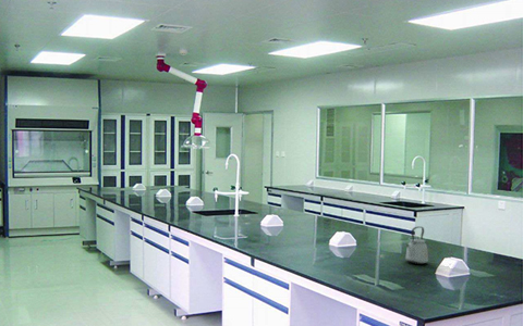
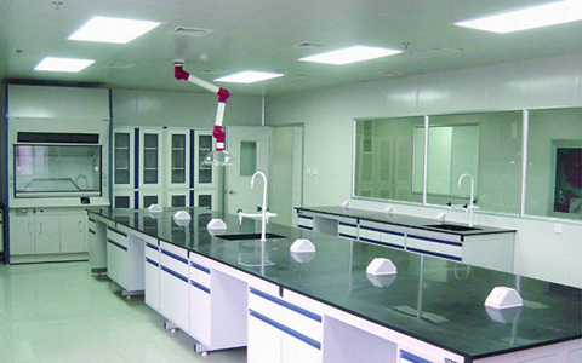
- kettle (415, 244)
